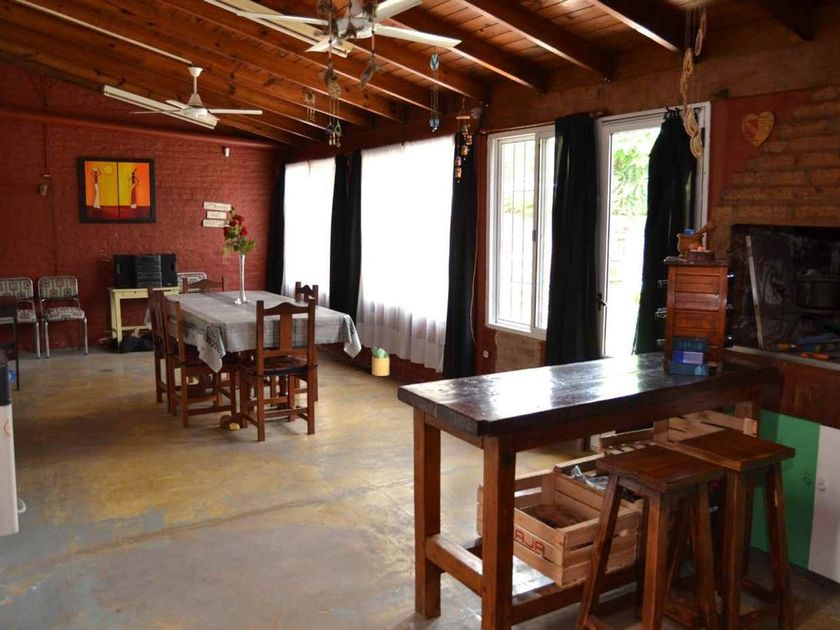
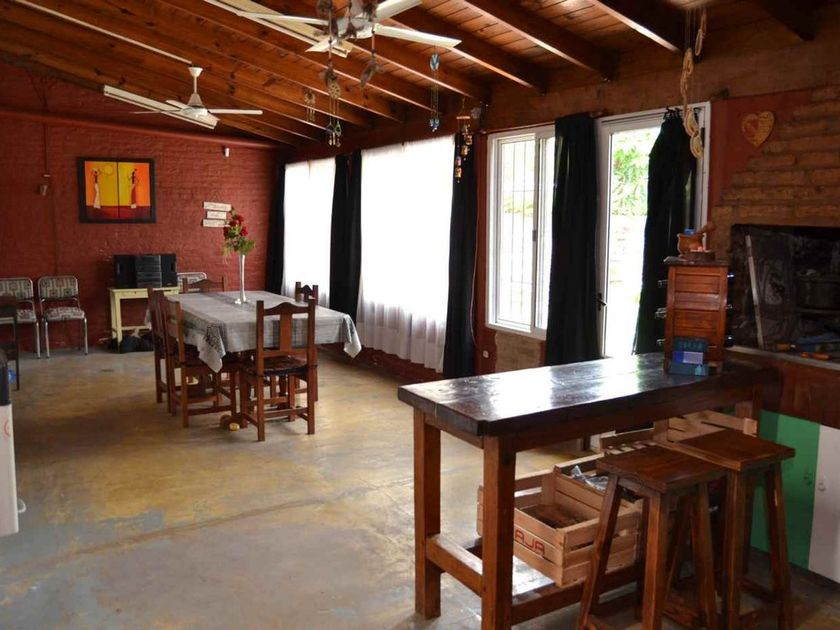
- potted plant (380, 358)
